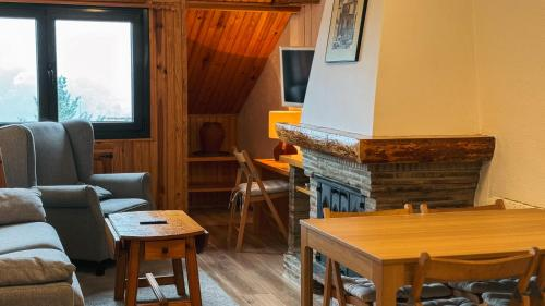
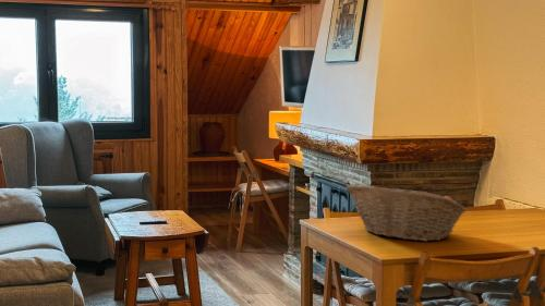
+ fruit basket (404, 208)
